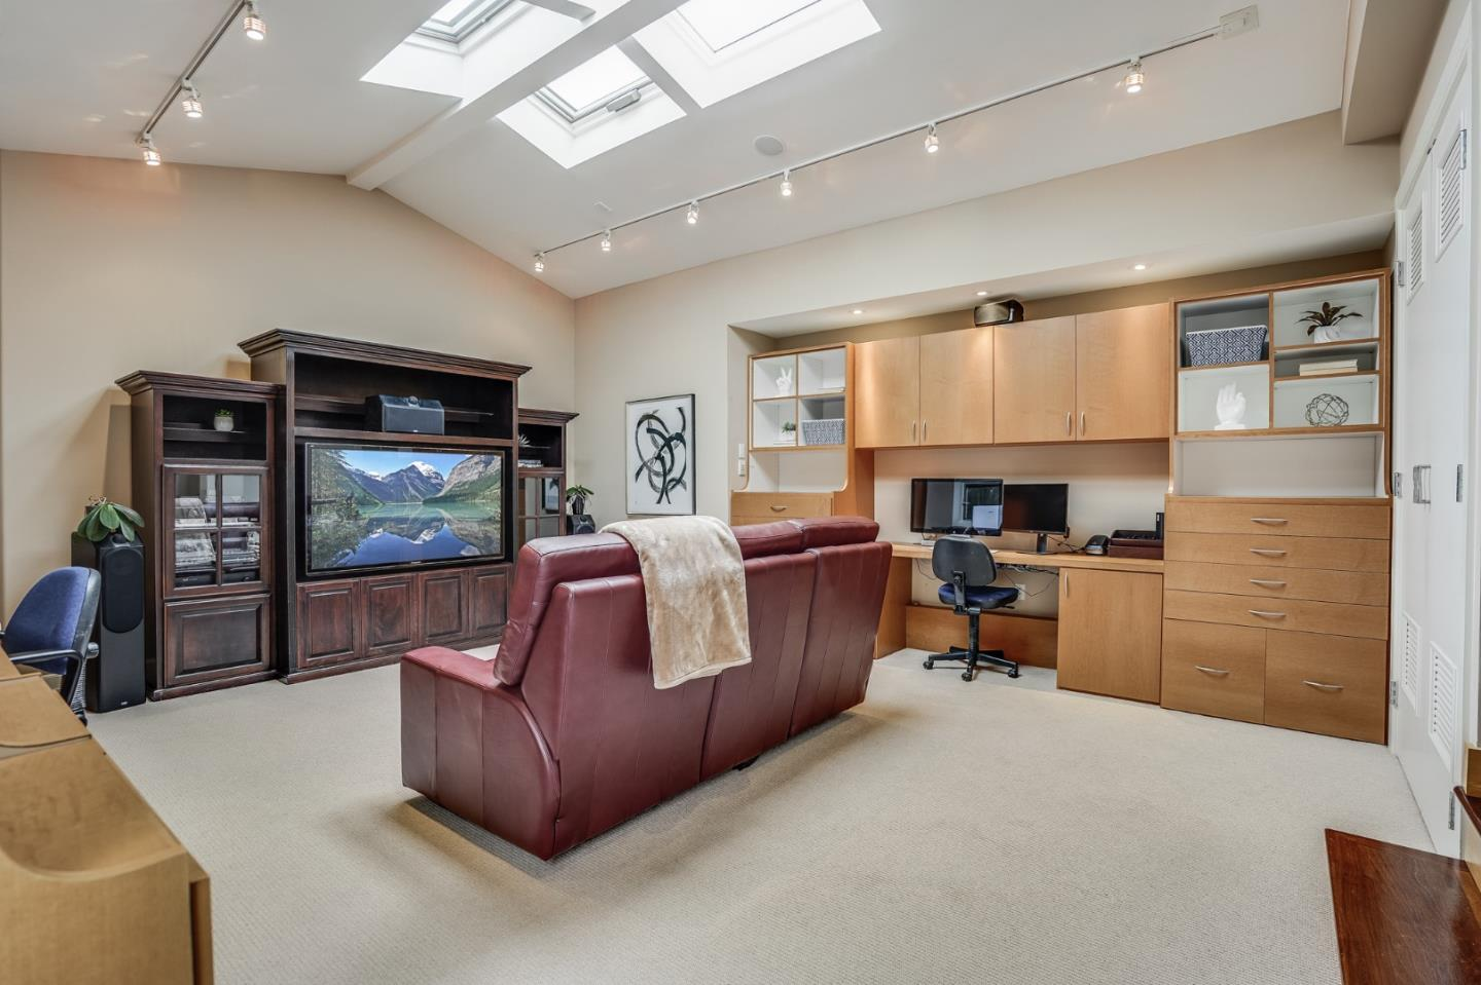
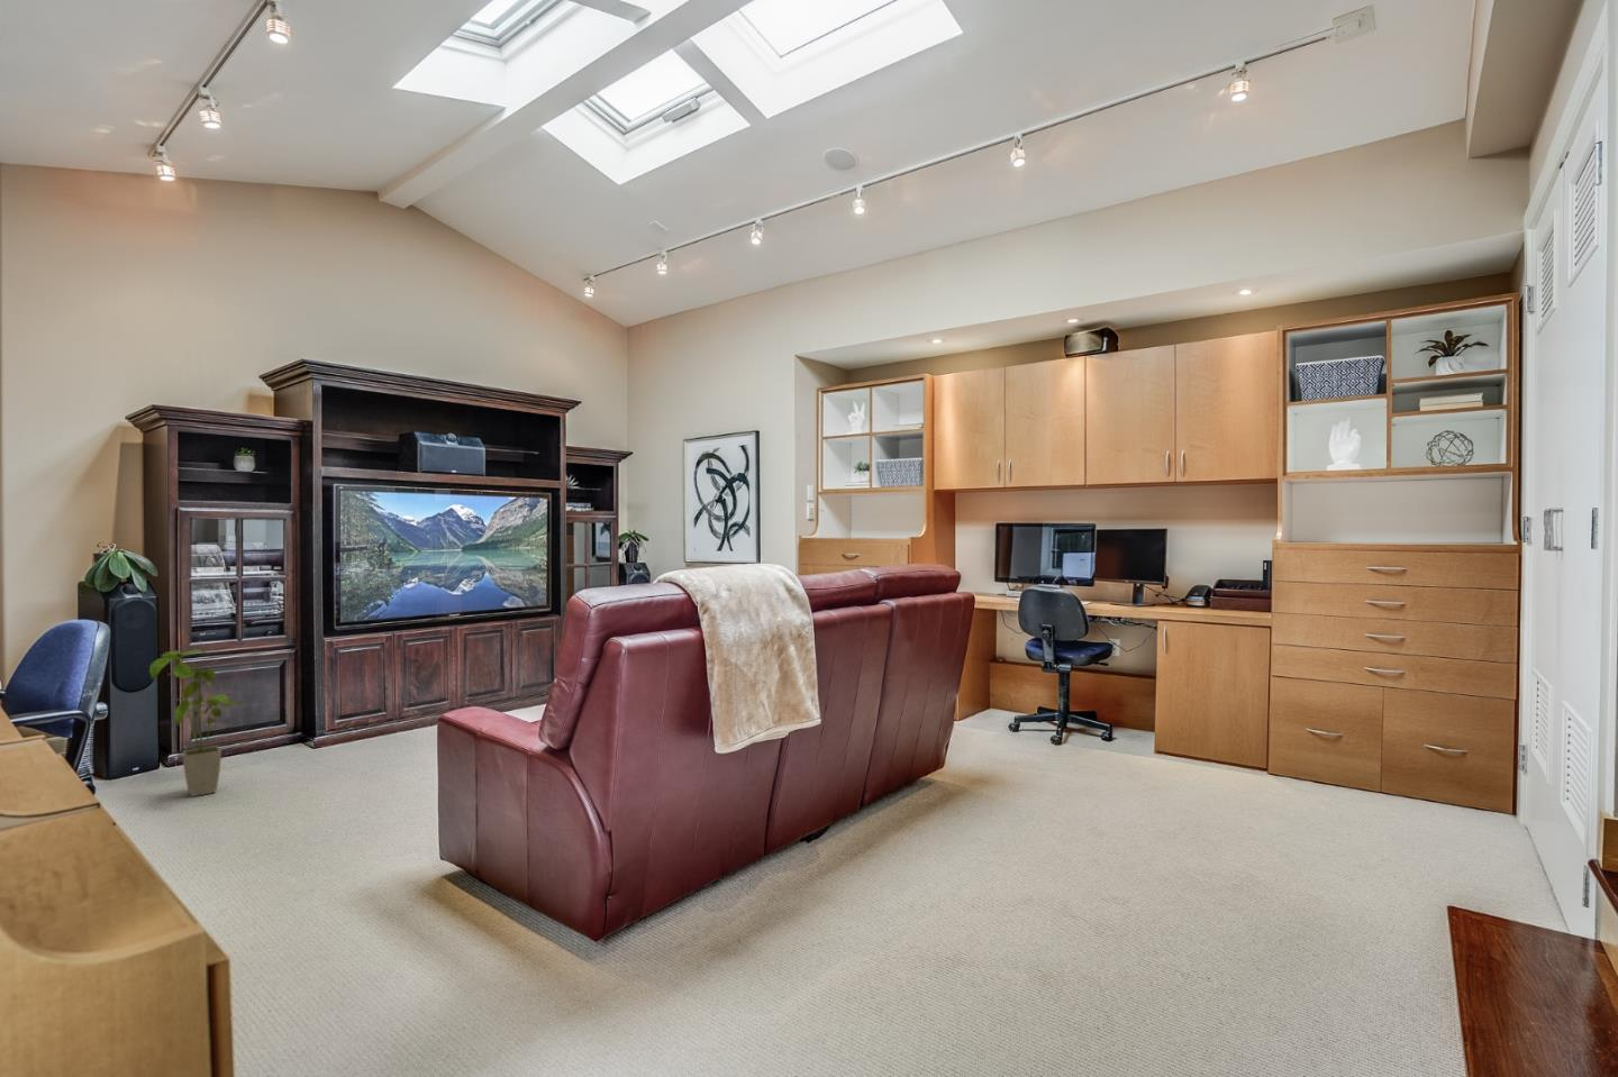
+ house plant (192, 724)
